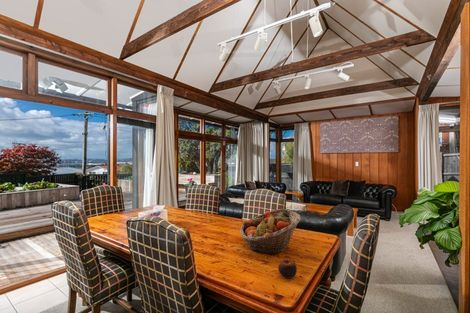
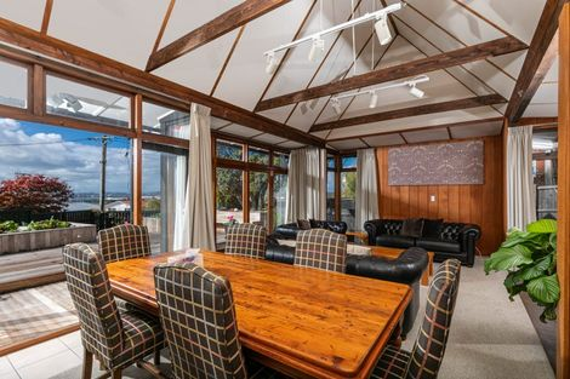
- fruit basket (269, 228)
- apple (287, 267)
